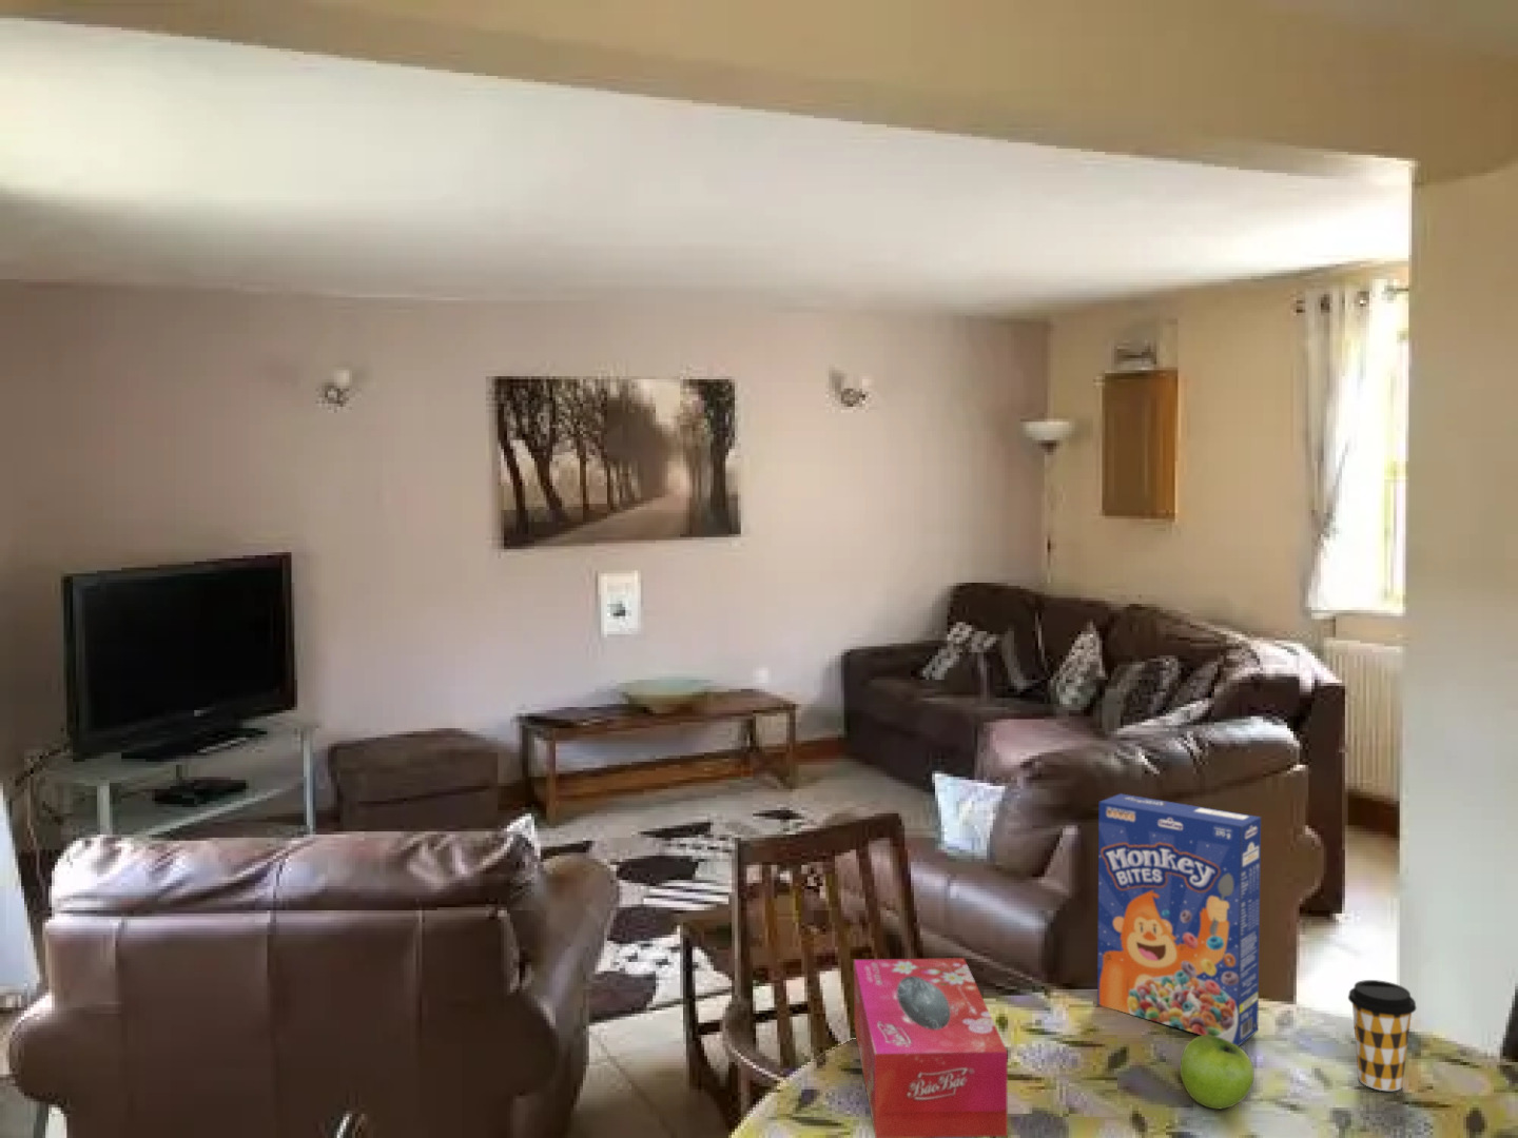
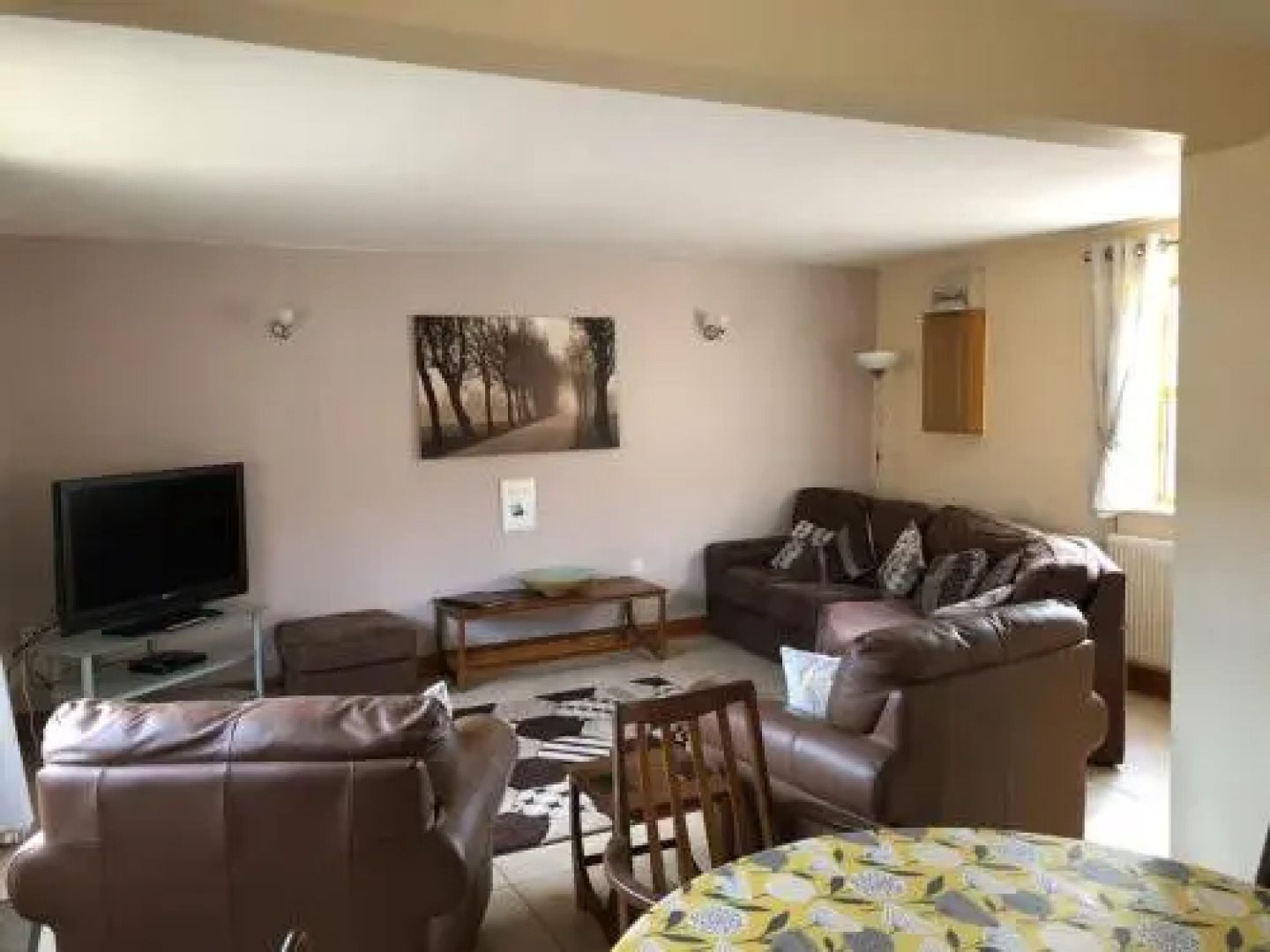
- cereal box (1176, 913)
- tissue box (924, 1040)
- fruit (1216, 1071)
- coffee cup (1381, 1035)
